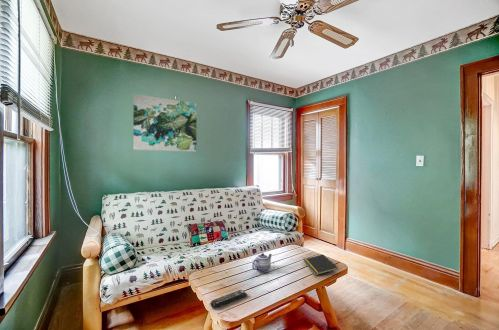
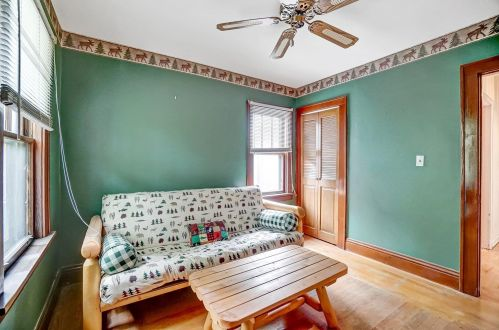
- teapot (262, 261)
- notepad (319, 264)
- remote control (229, 298)
- wall art (166, 125)
